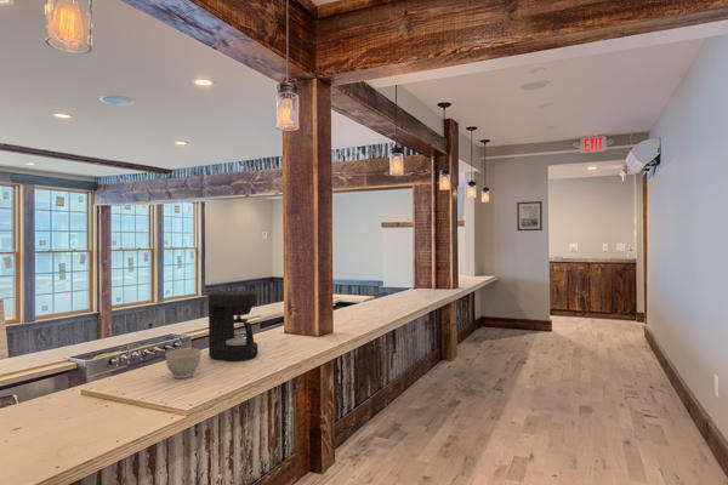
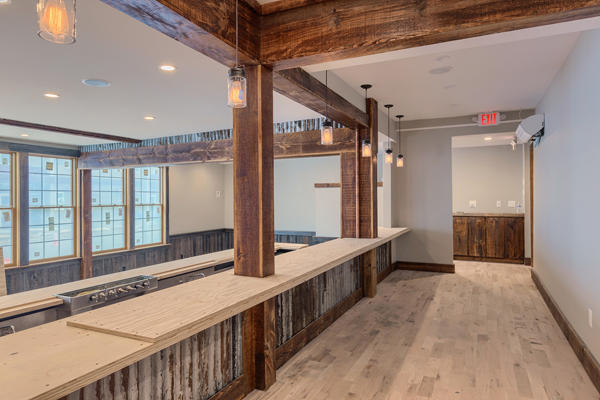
- bowl (183, 364)
- coffee maker (233, 324)
- wall art (529, 216)
